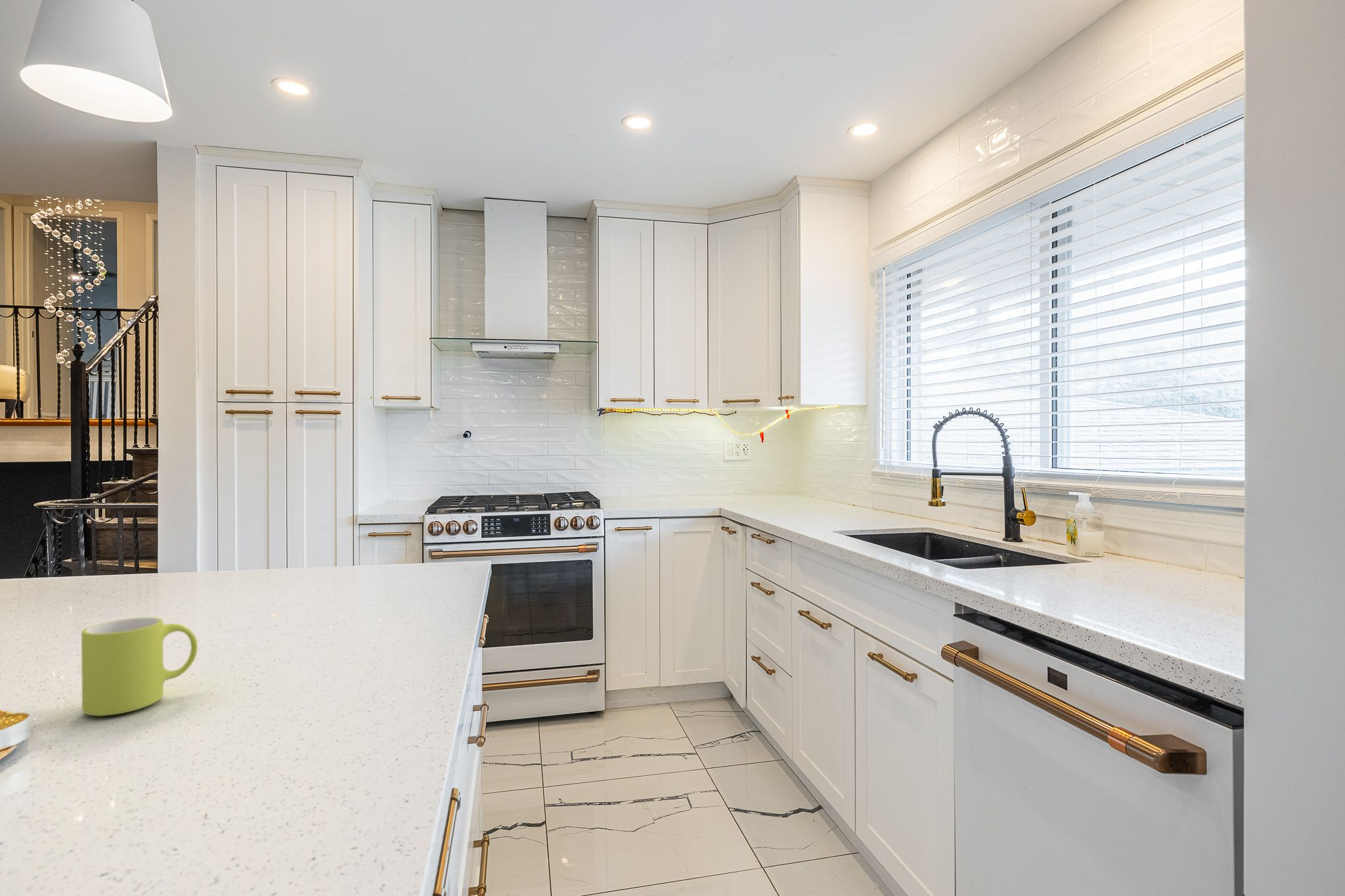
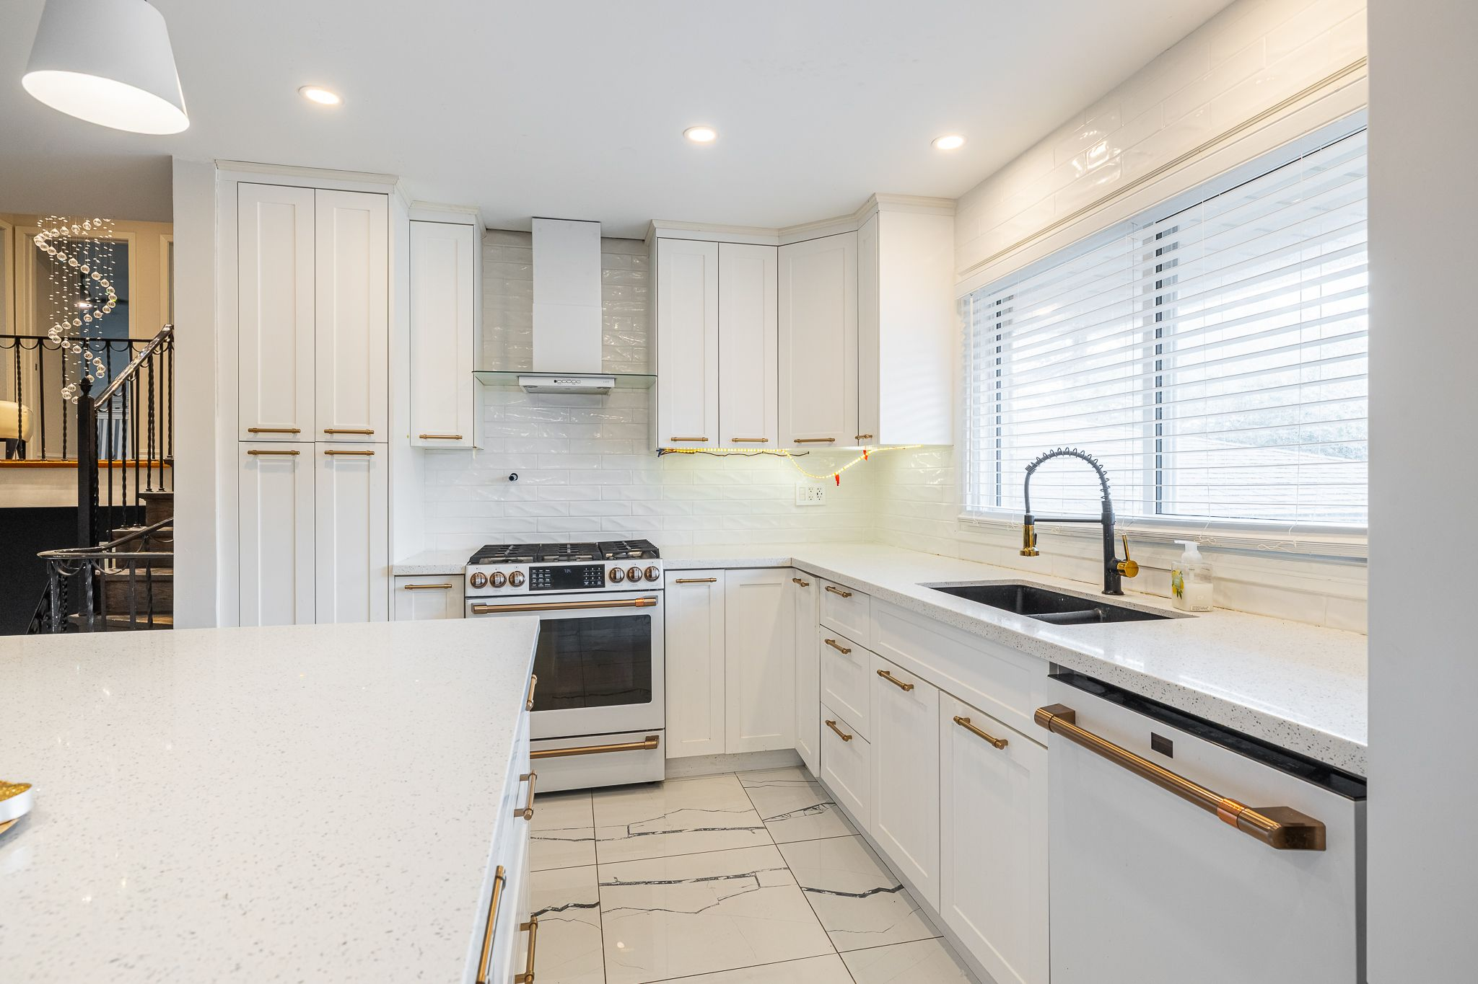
- mug (143, 662)
